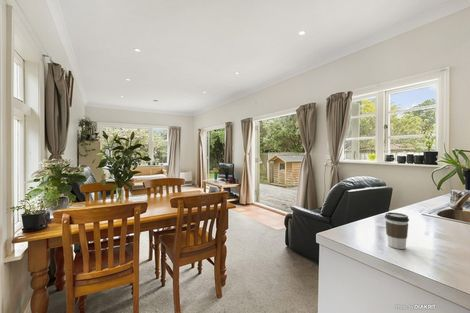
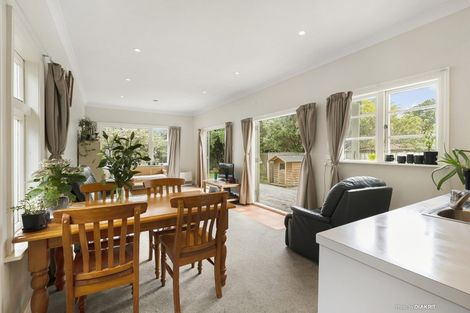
- coffee cup (396, 230)
